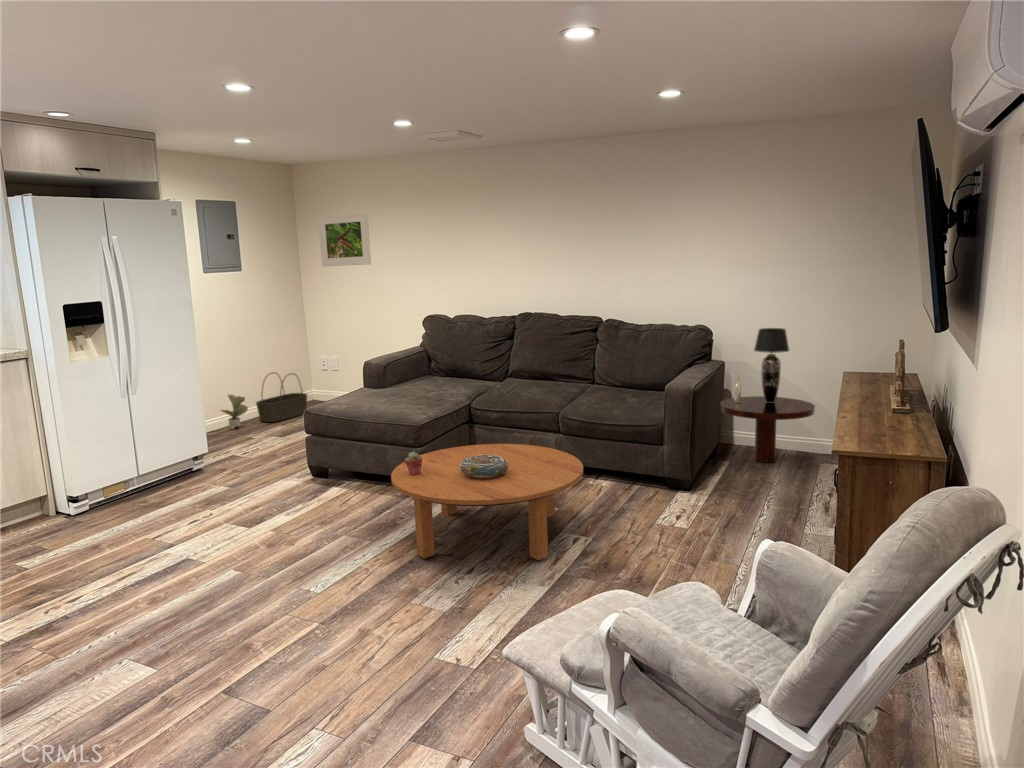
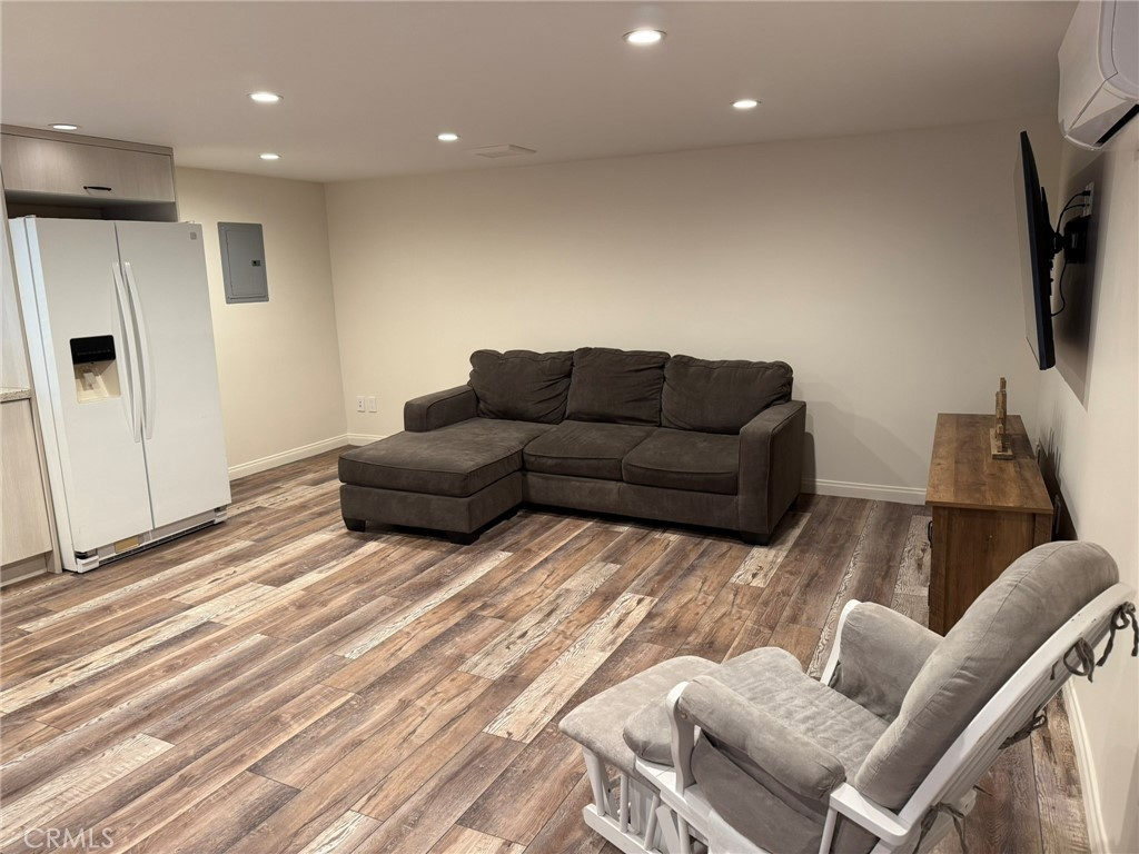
- coffee table (766, 418)
- potted succulent (413, 462)
- table lamp (771, 365)
- decorative bowl (484, 465)
- potted plant (236, 411)
- basket (281, 395)
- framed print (344, 240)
- coffee table (489, 501)
